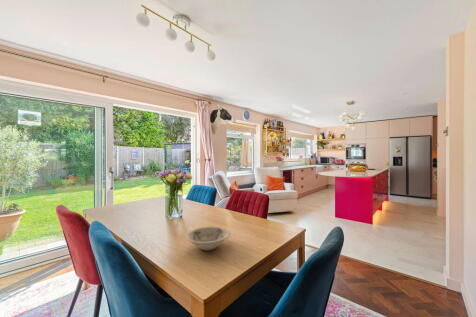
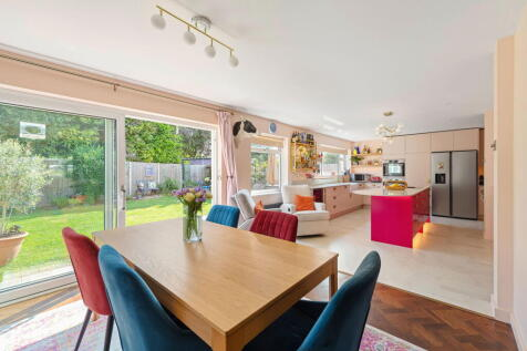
- bowl (208, 239)
